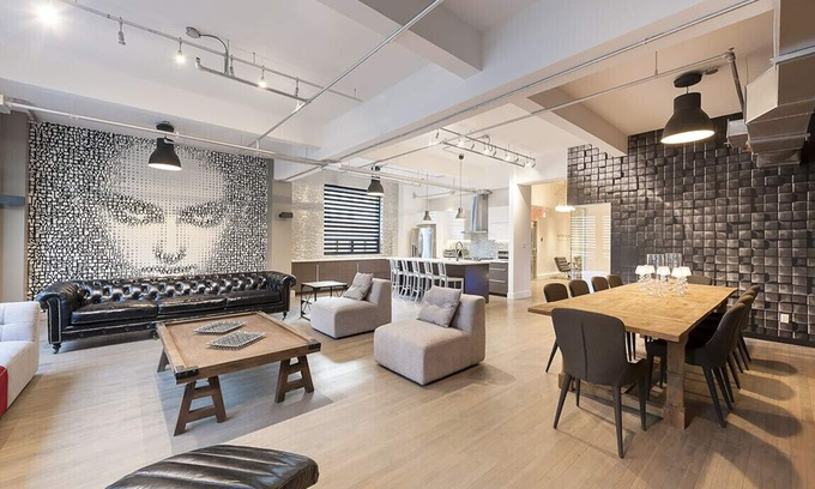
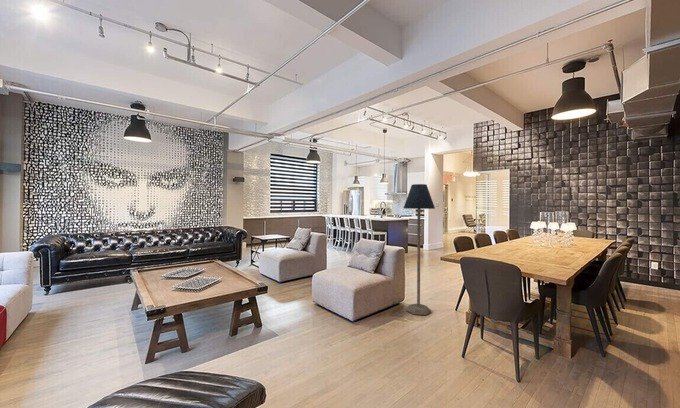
+ floor lamp (418, 247)
